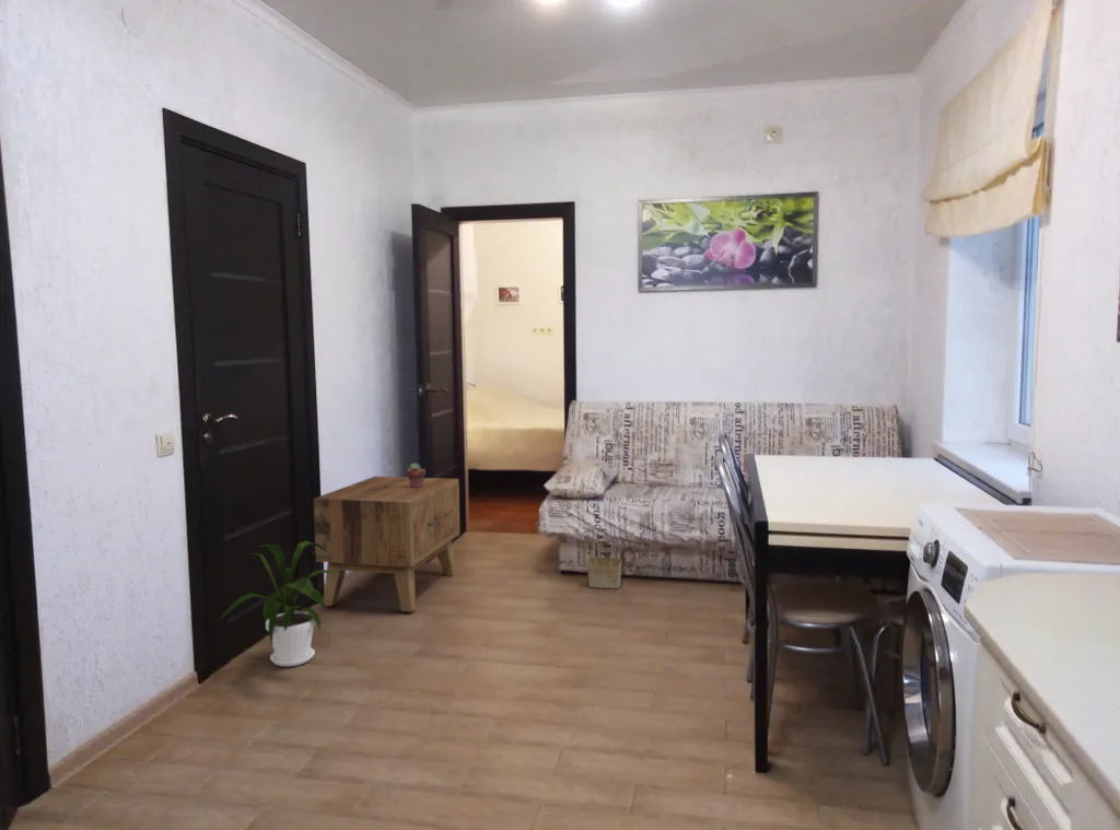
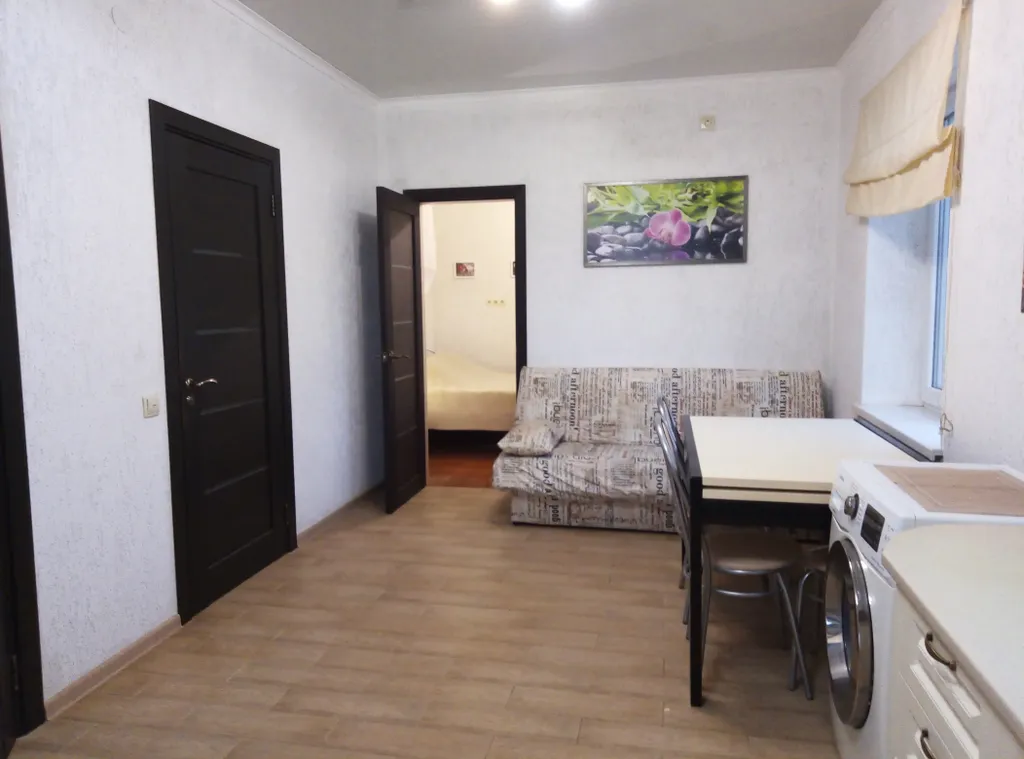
- side table (394, 538)
- potted succulent (416, 474)
- basket (604, 558)
- house plant (289, 598)
